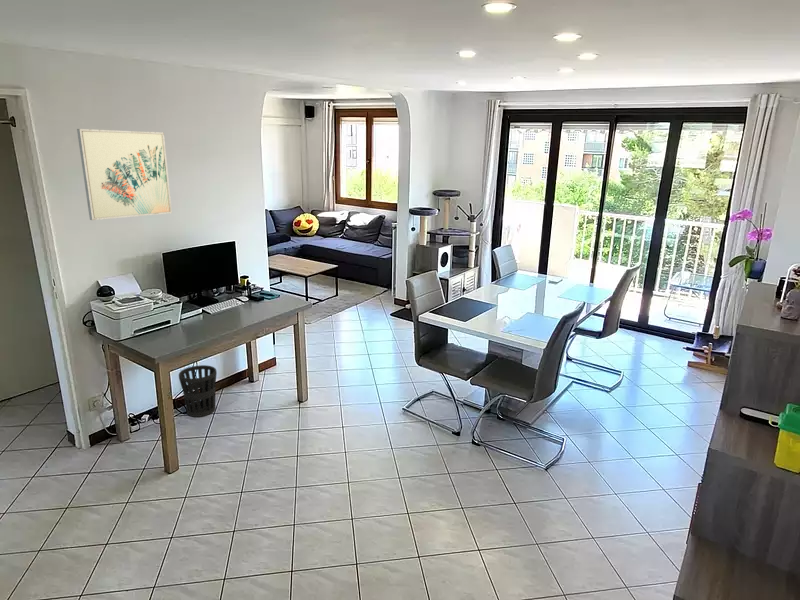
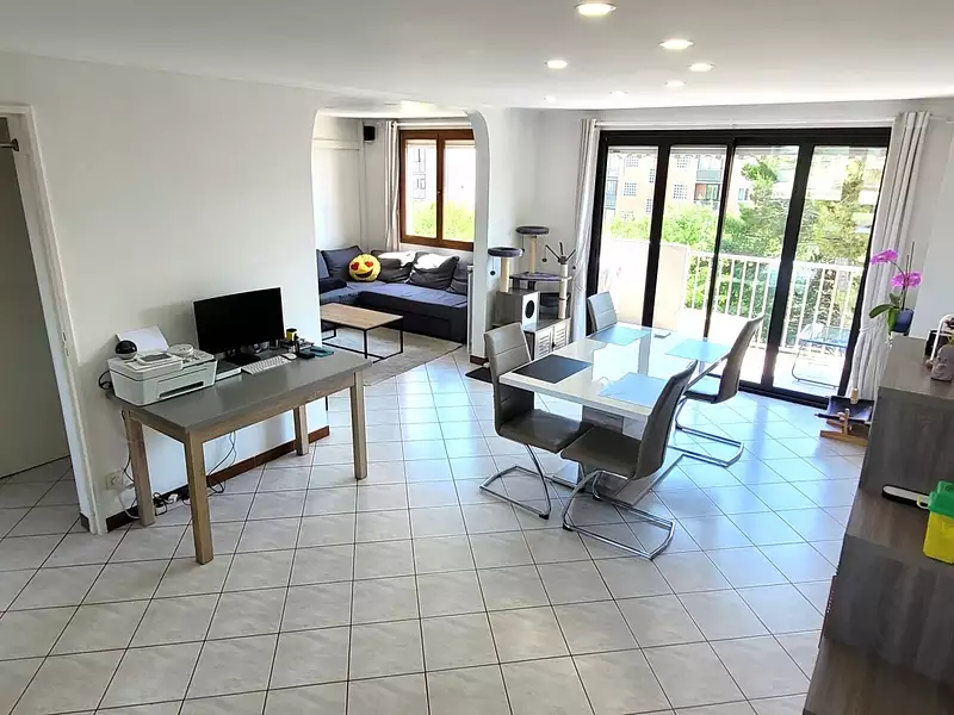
- wastebasket (200, 391)
- wall art (128, 174)
